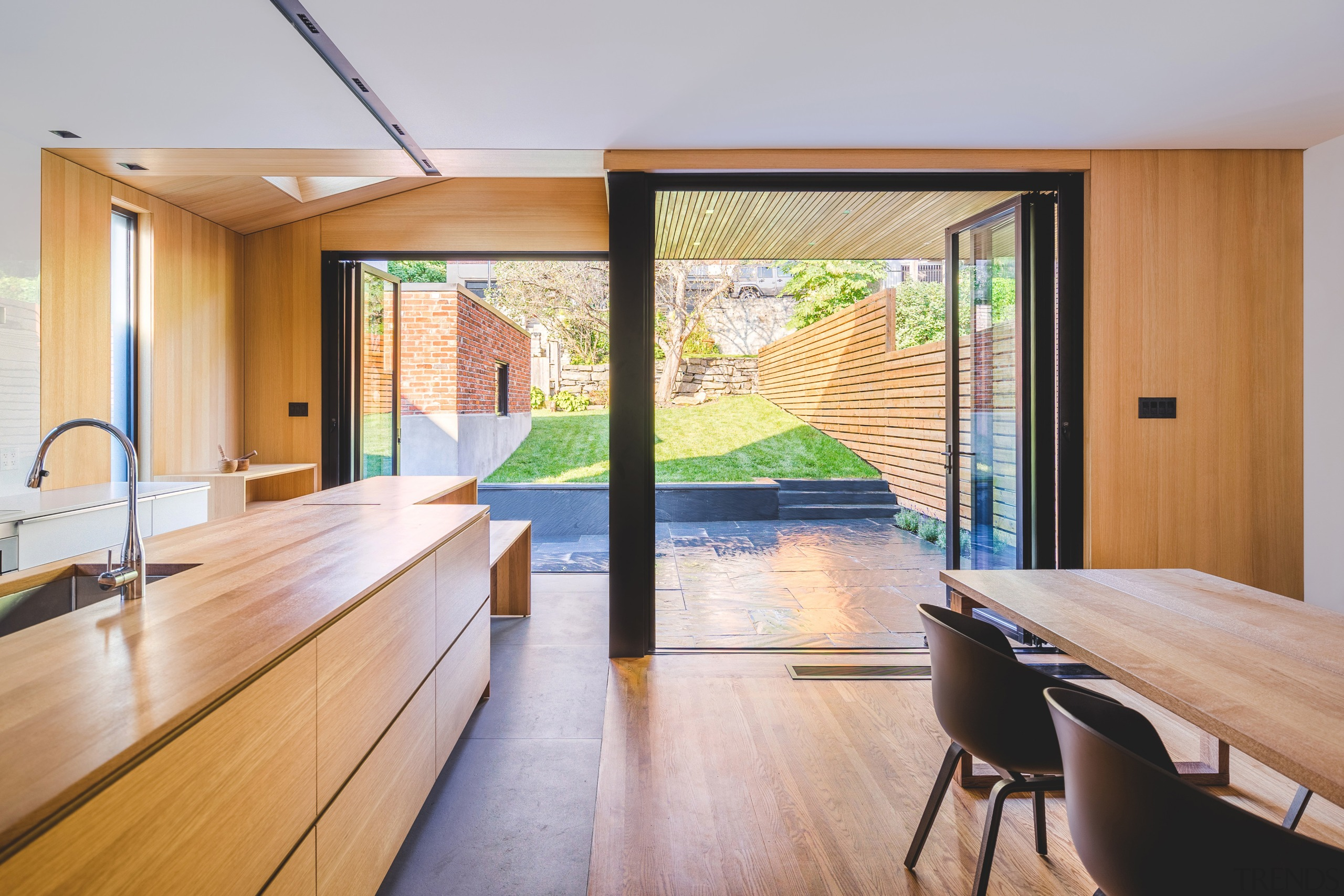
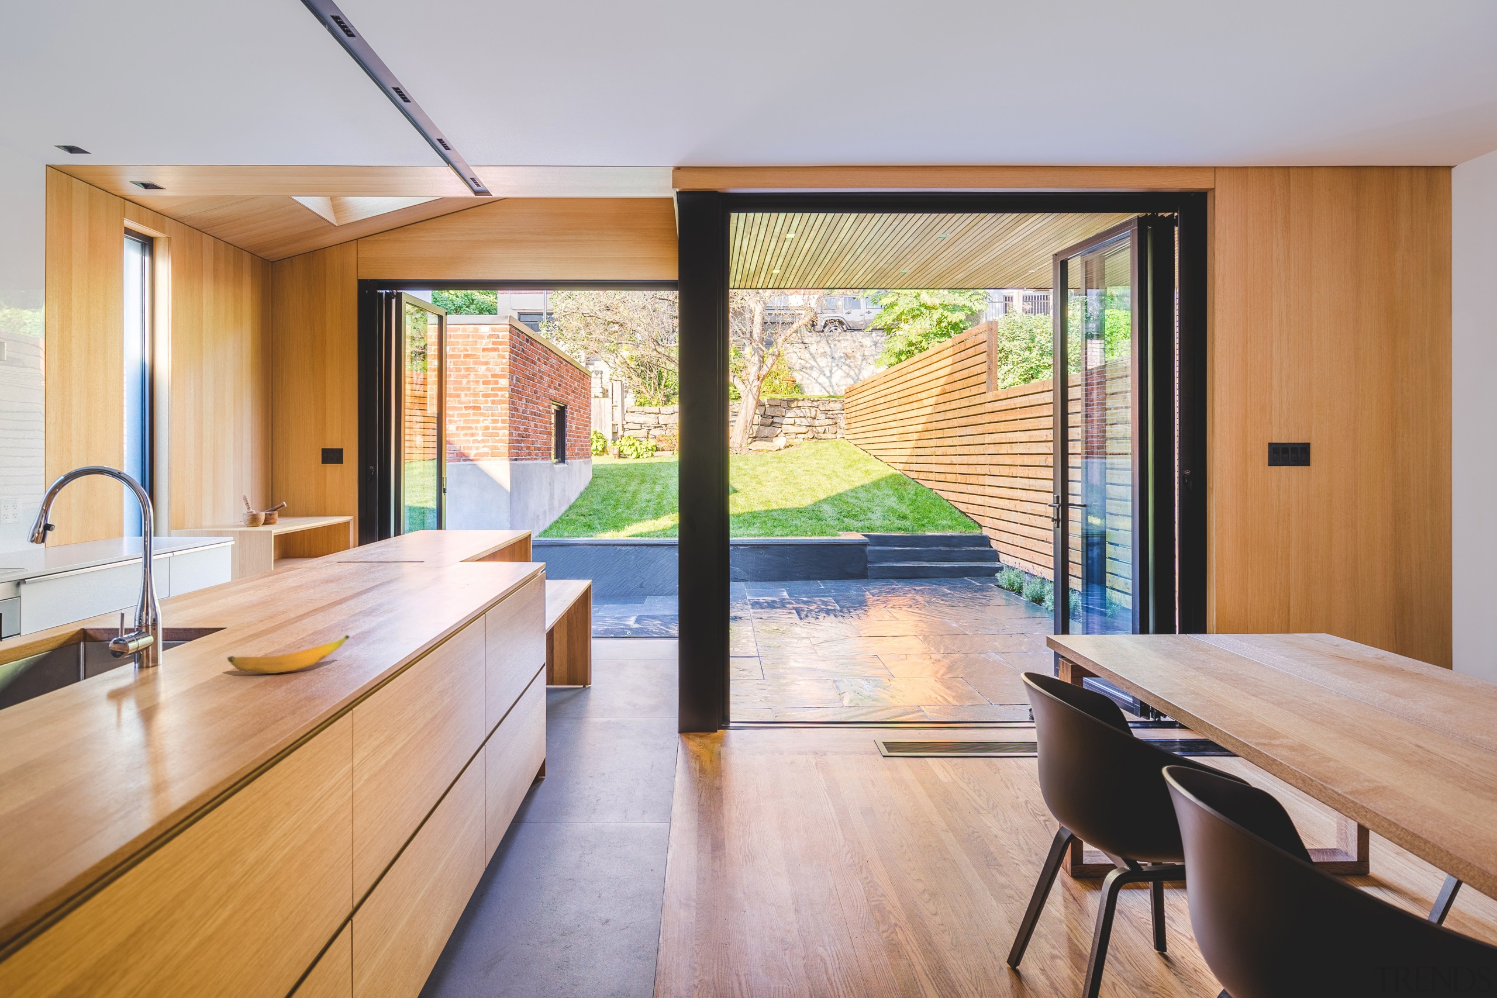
+ banana (290, 655)
